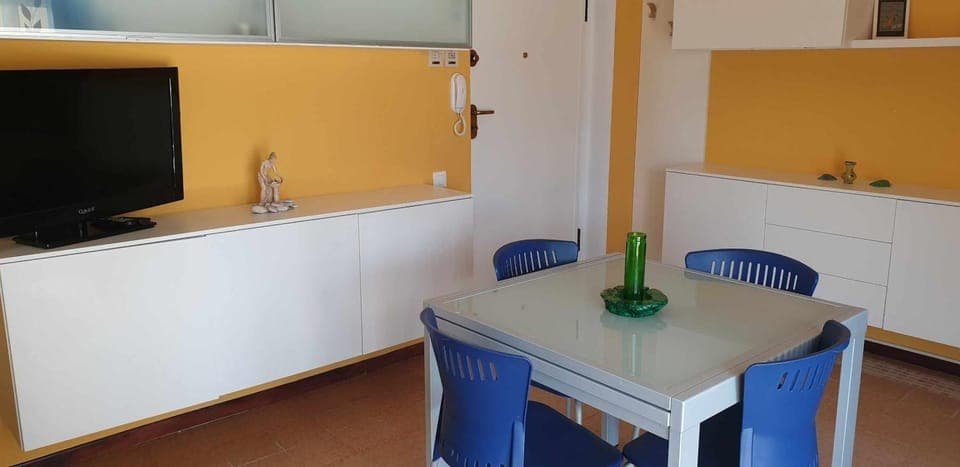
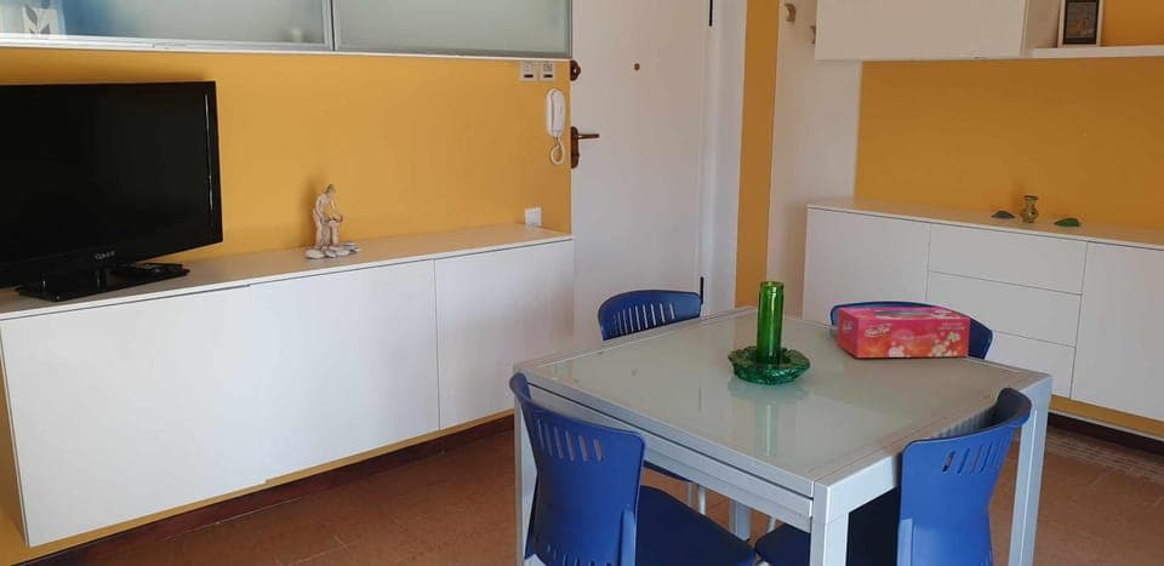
+ tissue box (901, 331)
